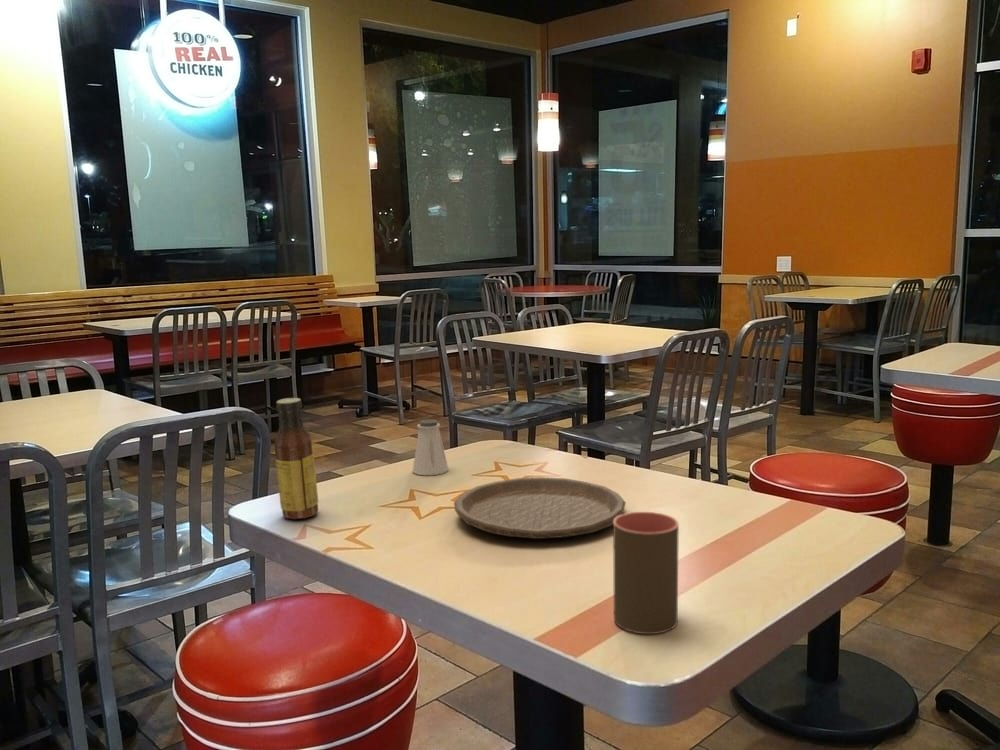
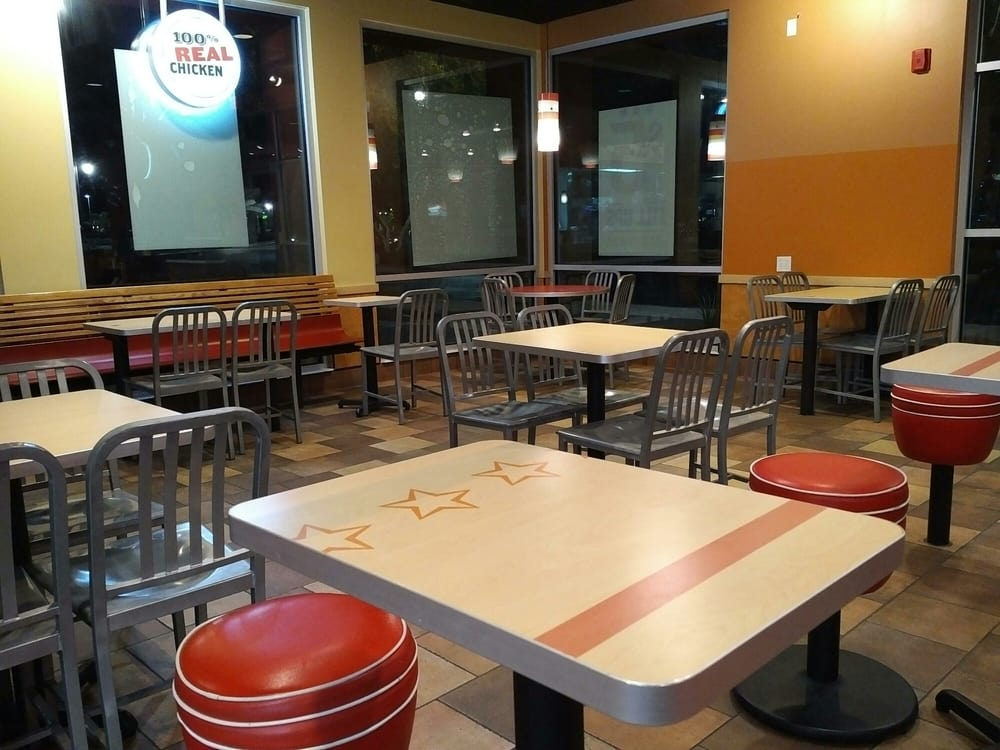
- cup (645, 571)
- sauce bottle (295, 457)
- saltshaker (429, 445)
- plate (539, 507)
